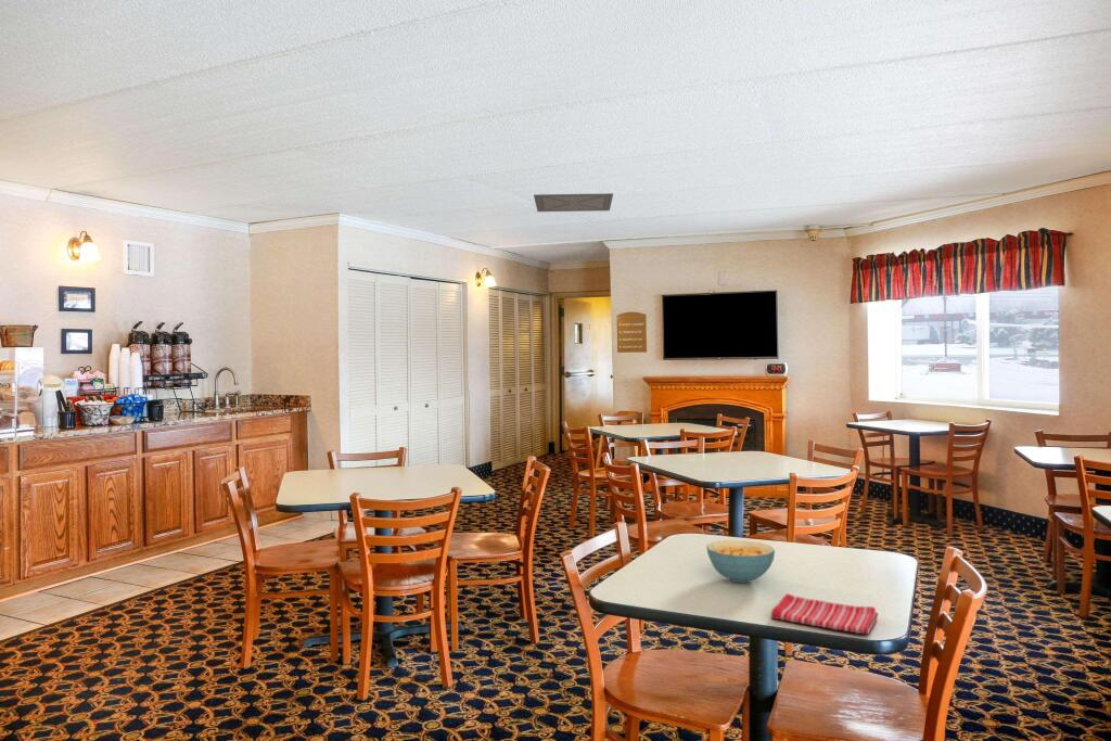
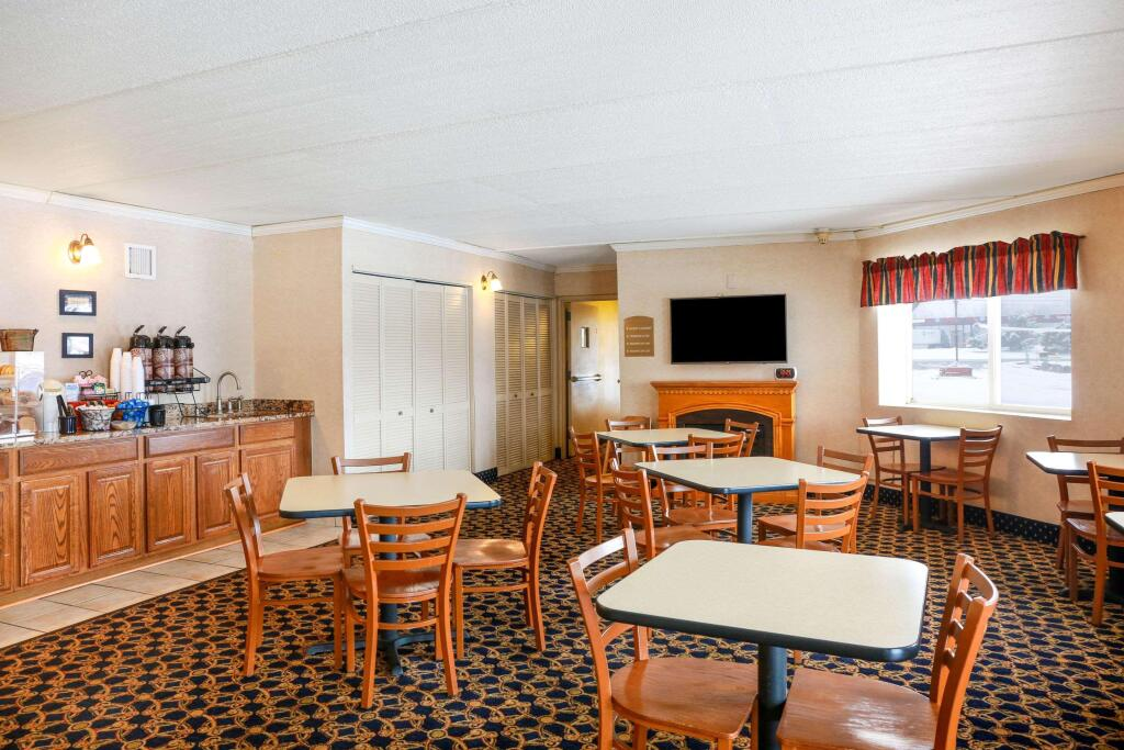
- dish towel (823, 613)
- cereal bowl (740, 563)
- ceiling vent (573, 203)
